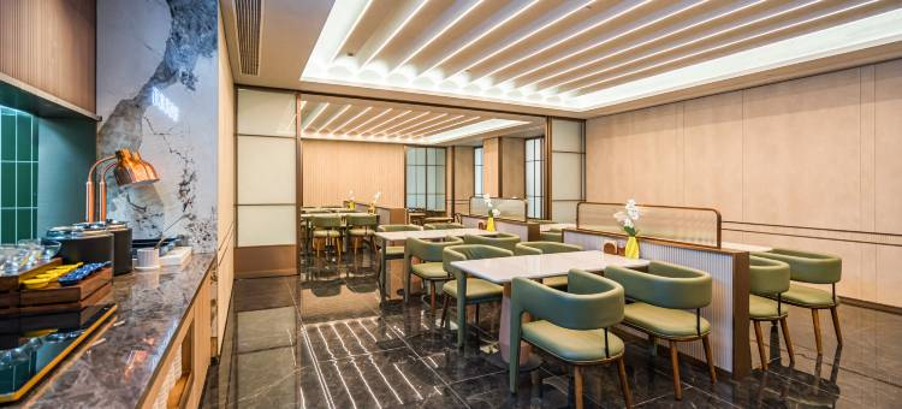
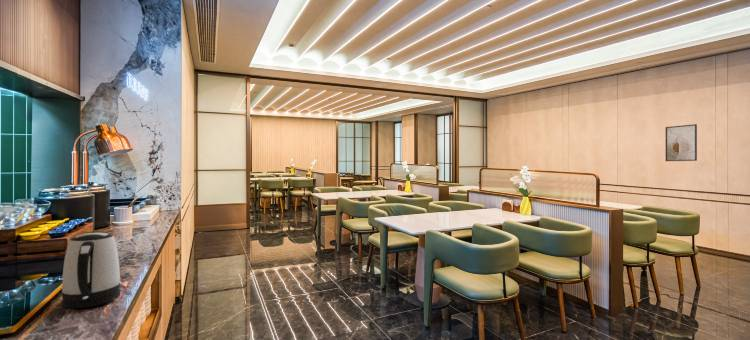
+ kettle (90, 268)
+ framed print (680, 143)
